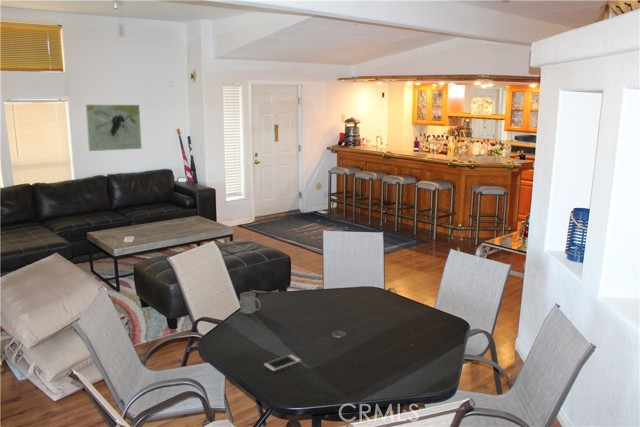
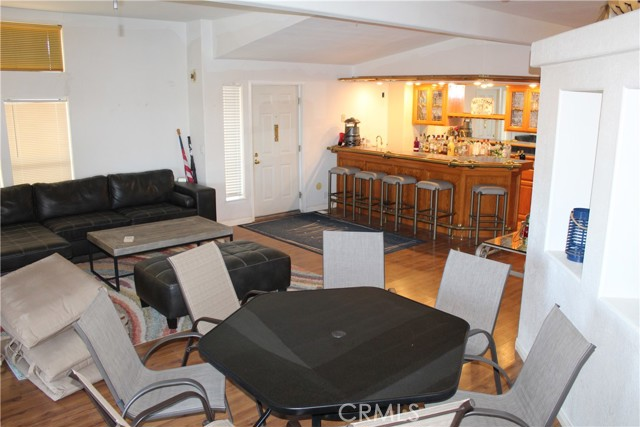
- cell phone (282, 362)
- mug (250, 303)
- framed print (114, 127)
